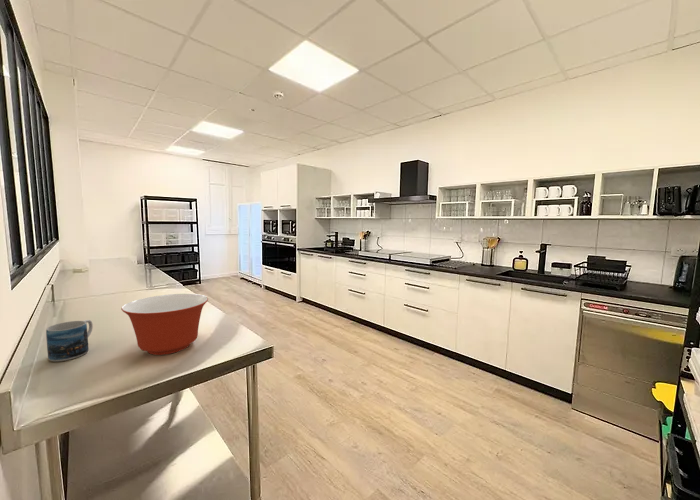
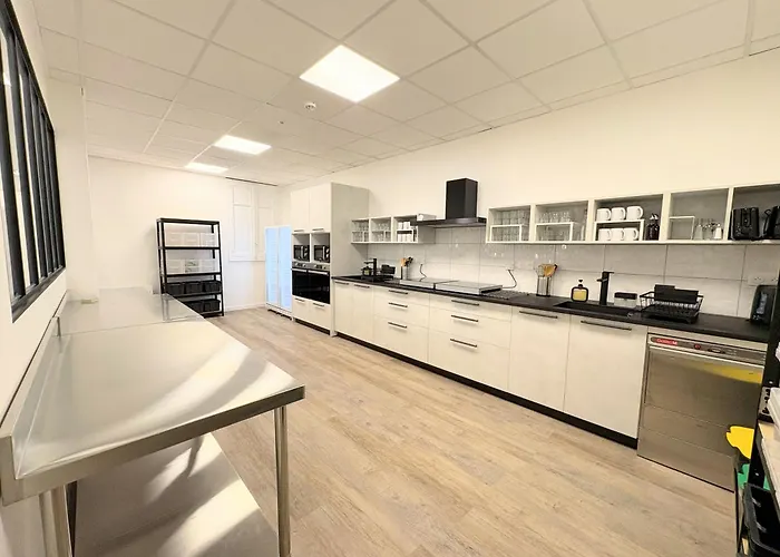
- mixing bowl (168, 324)
- mug (74, 337)
